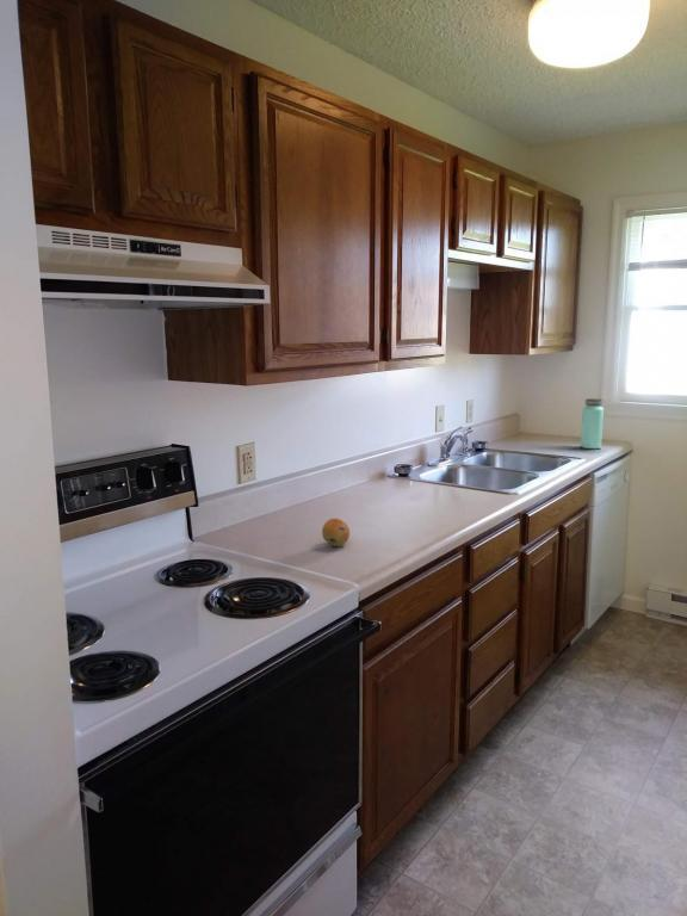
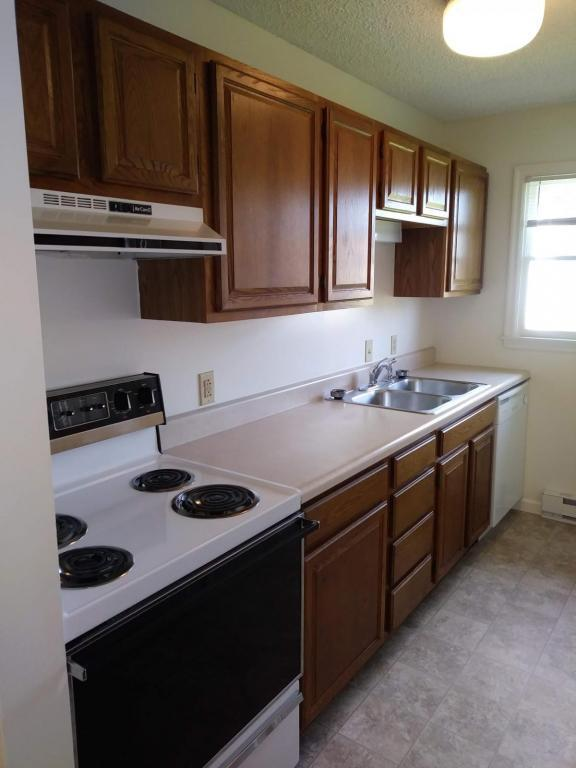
- bottle (592, 423)
- fruit (335, 532)
